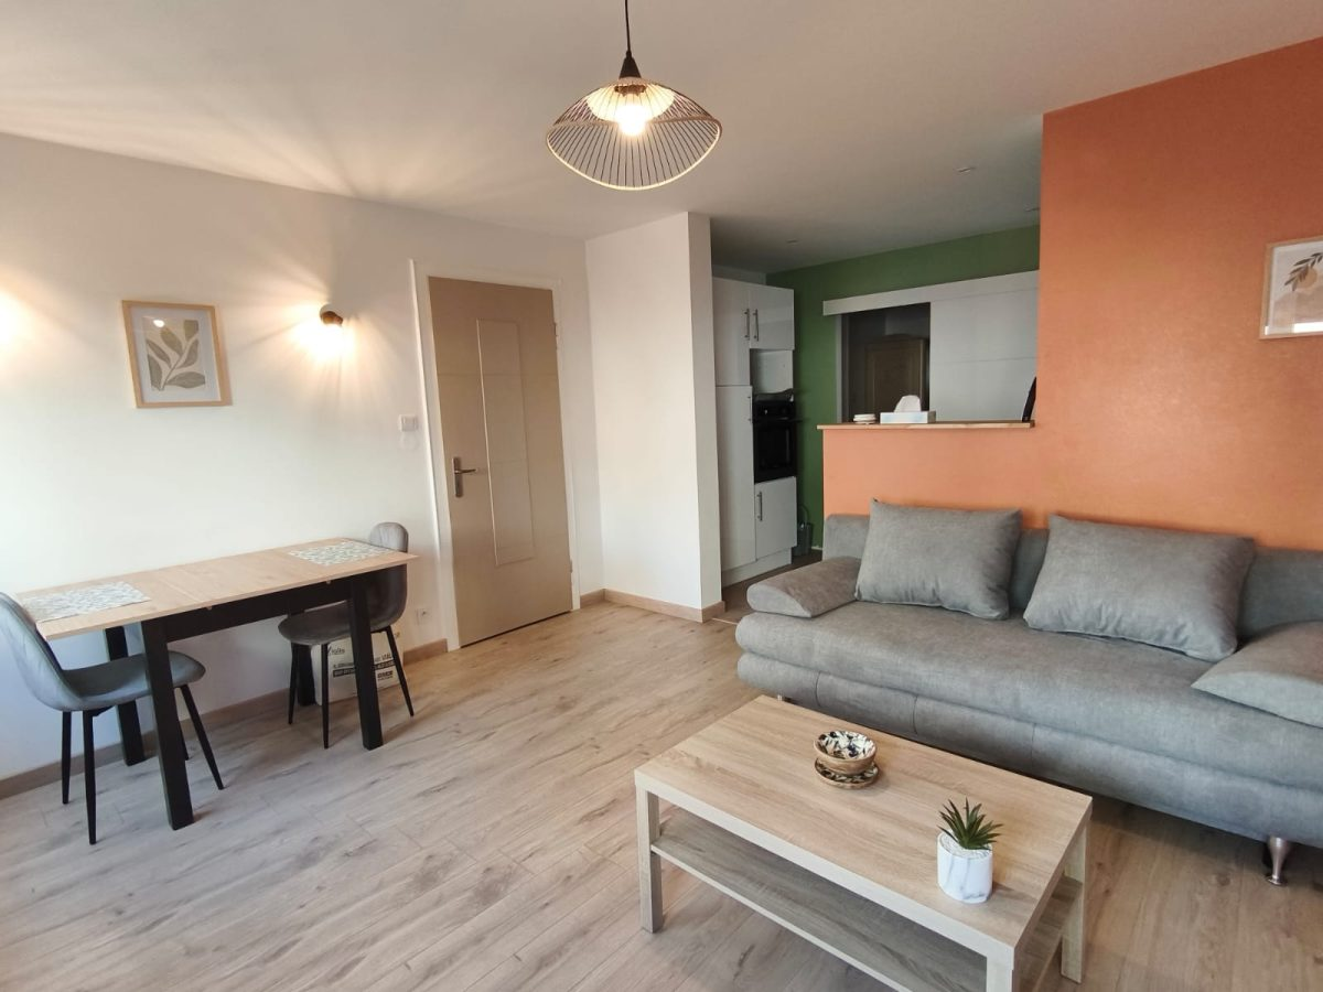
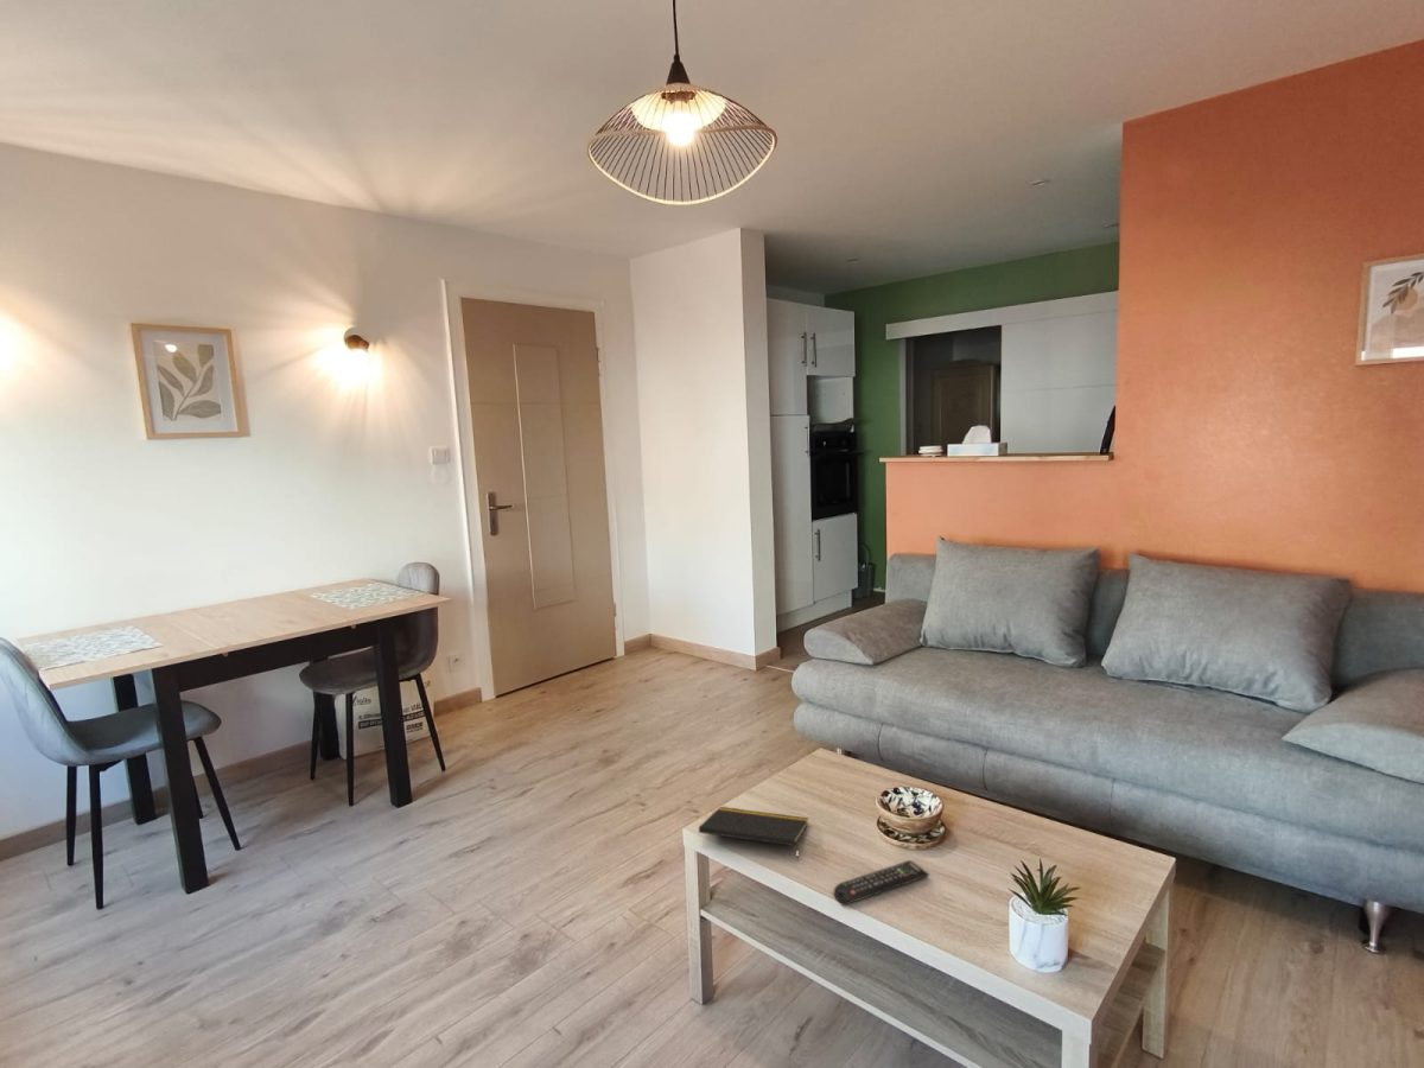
+ notepad (755, 825)
+ remote control (882, 882)
